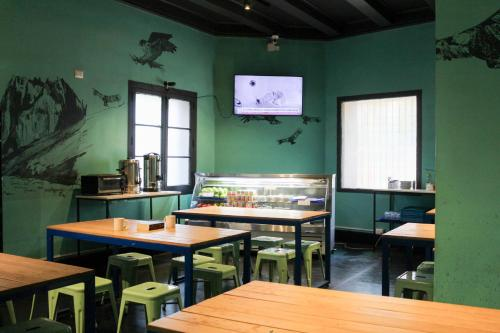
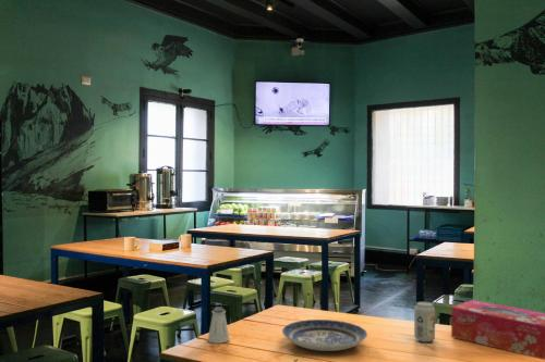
+ tissue box (505, 326)
+ beverage can (424, 322)
+ plate (324, 337)
+ saltshaker (218, 324)
